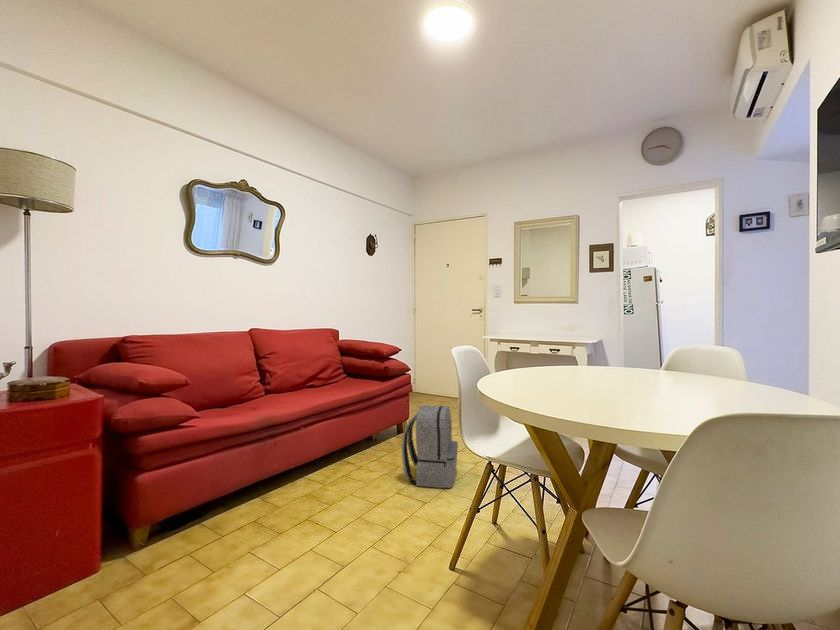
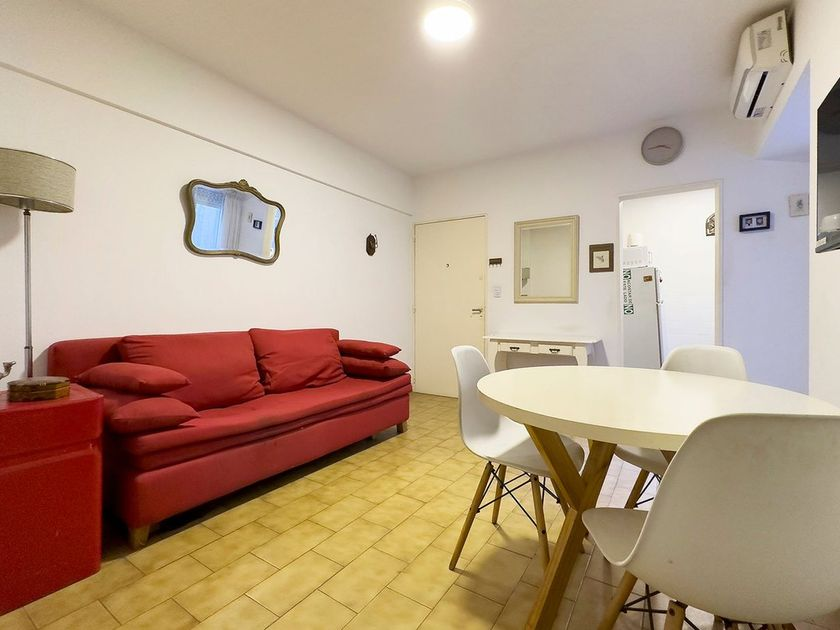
- backpack (430, 441)
